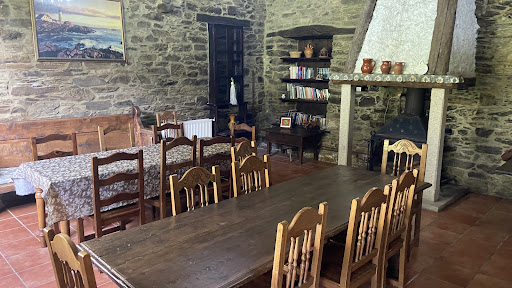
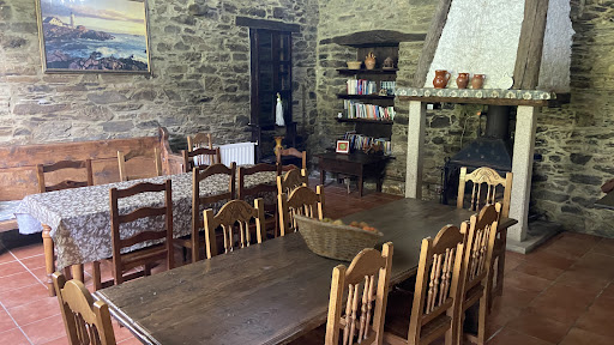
+ fruit basket (336, 232)
